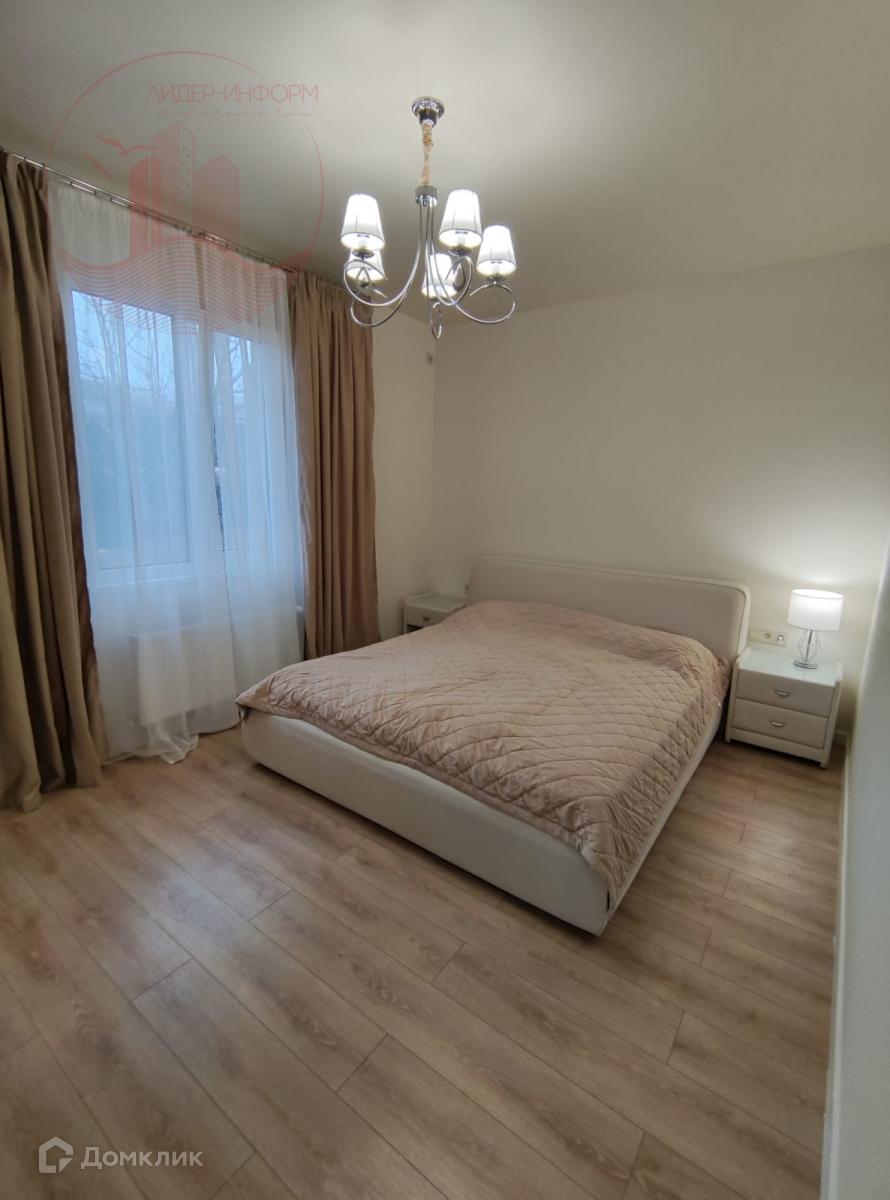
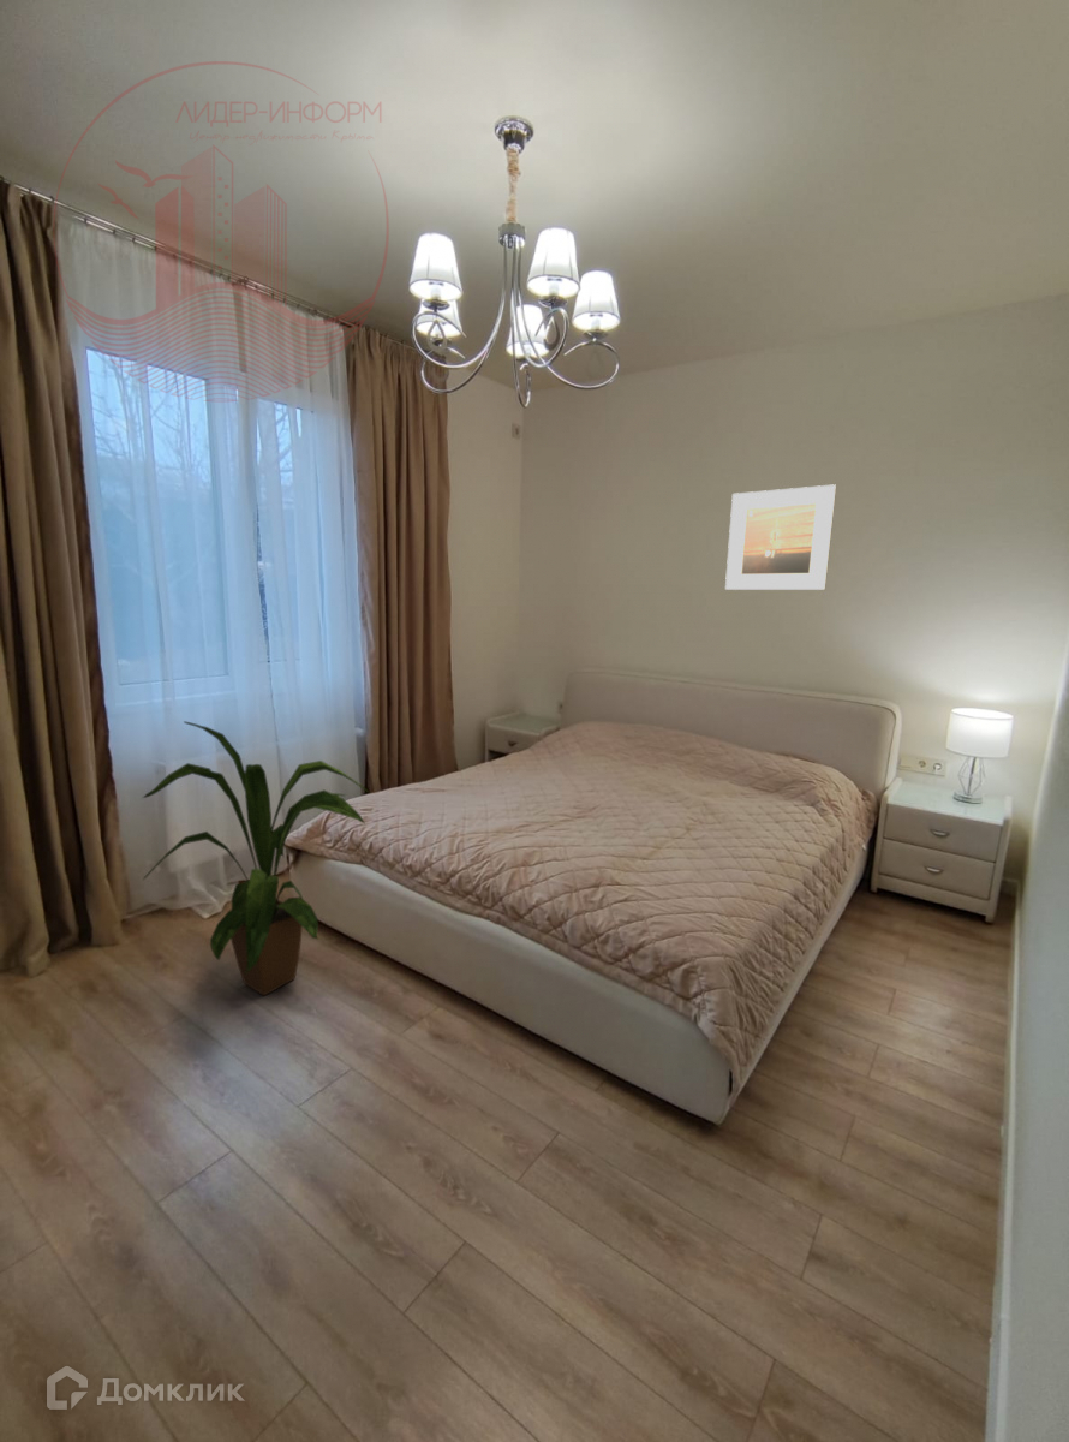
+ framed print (777, 540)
+ house plant (271, 865)
